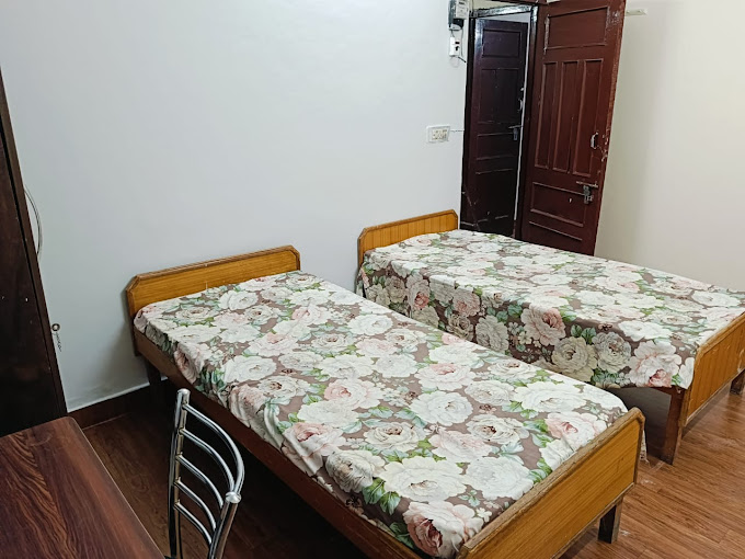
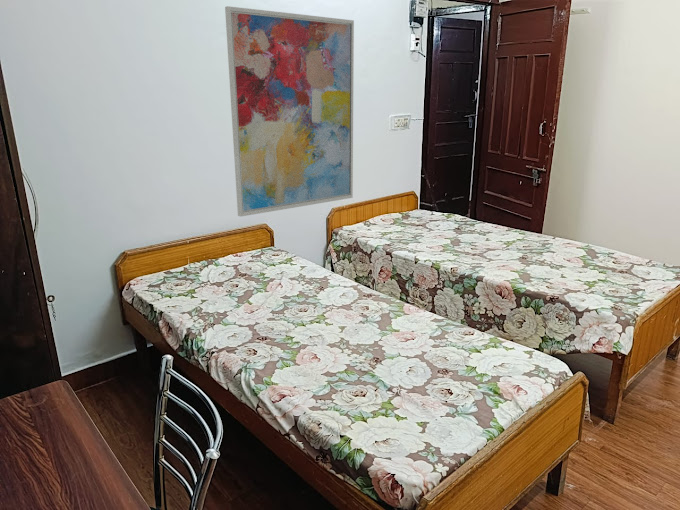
+ wall art (297, 115)
